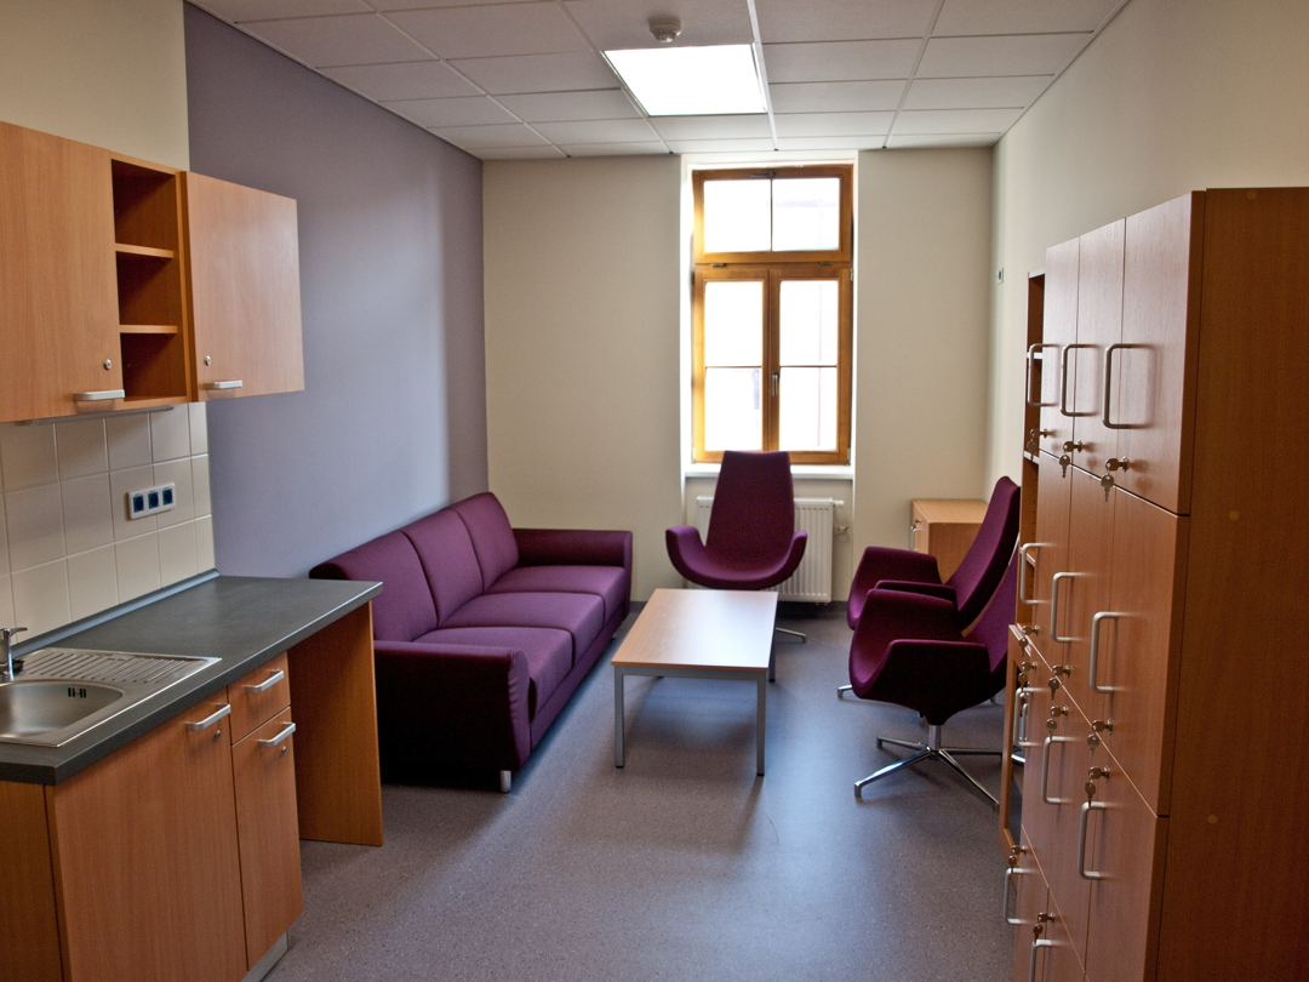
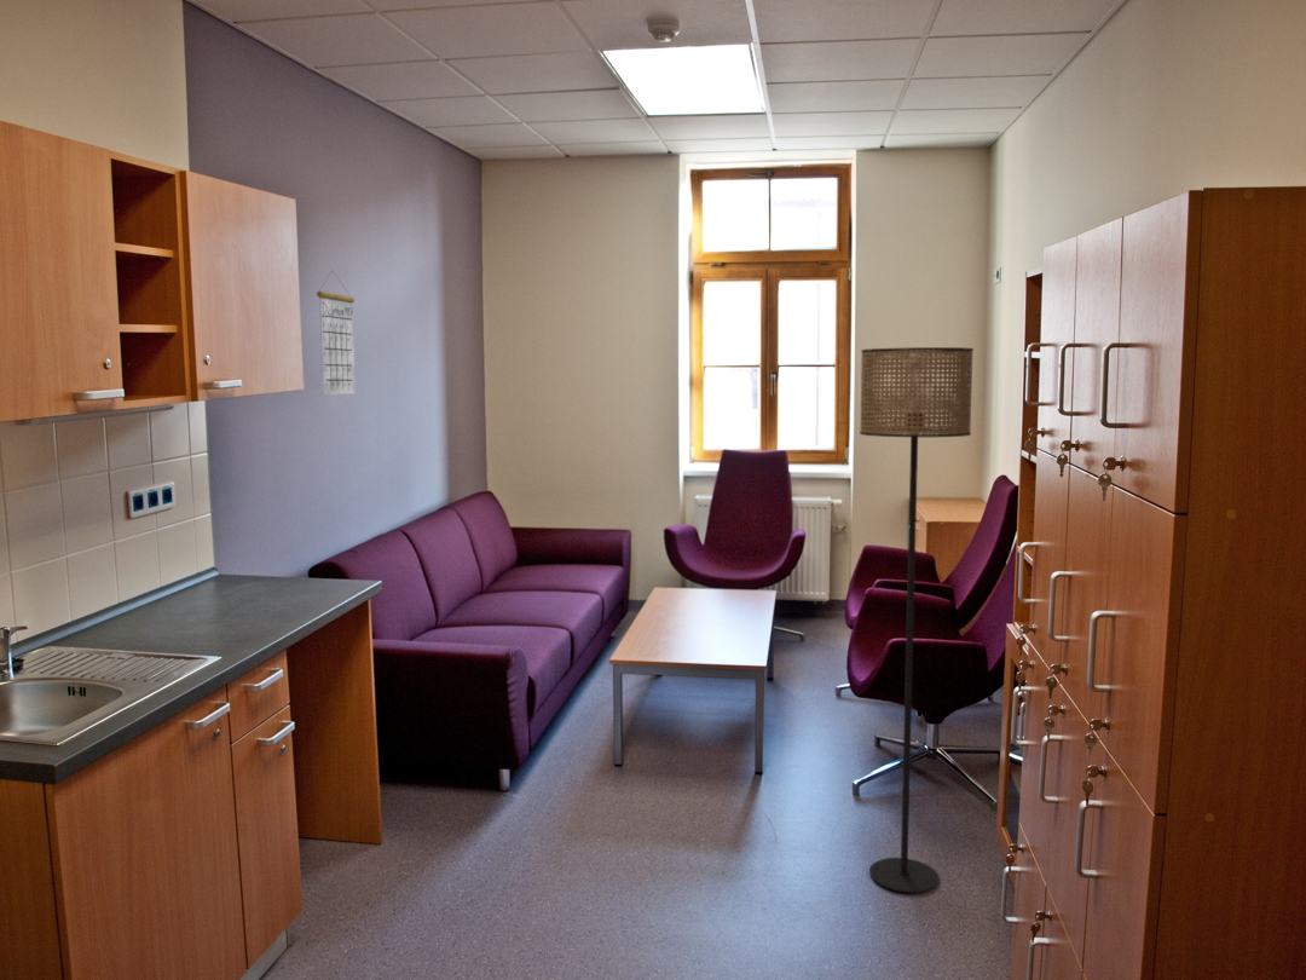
+ calendar (337, 332)
+ floor lamp (909, 619)
